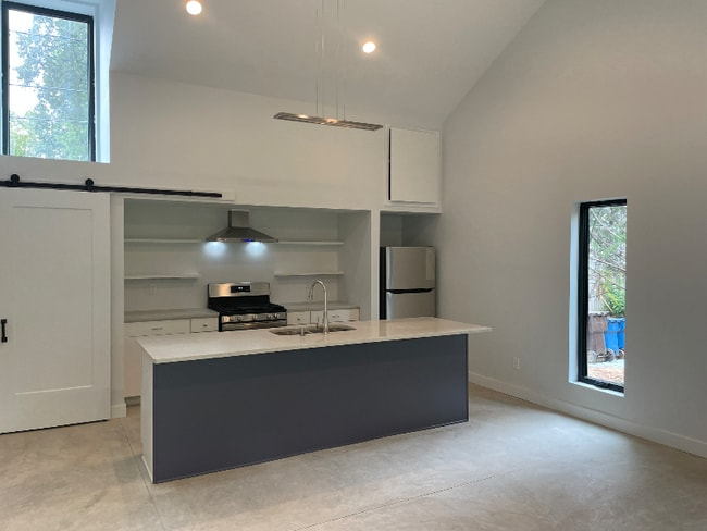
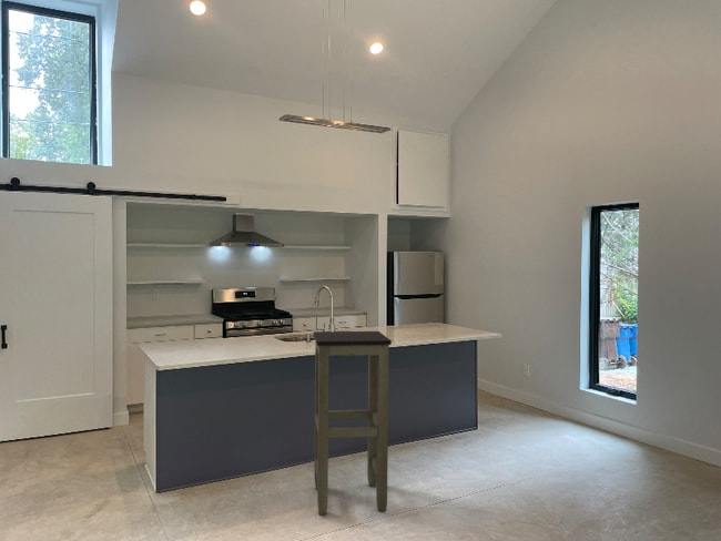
+ bar stool (349, 417)
